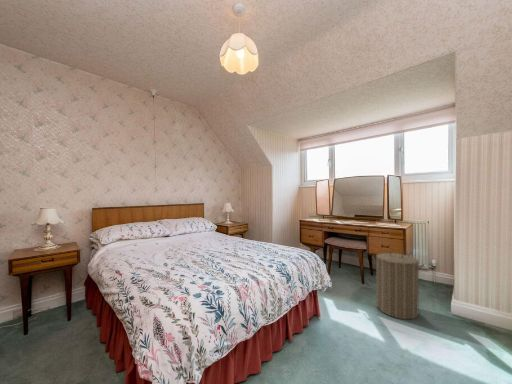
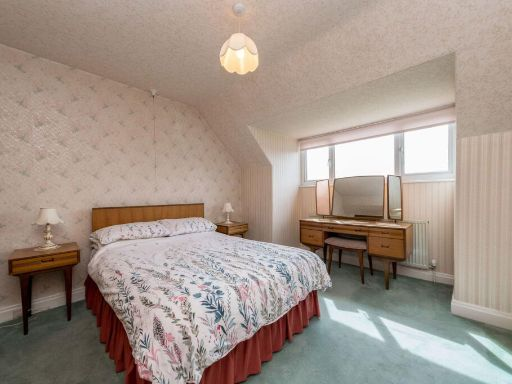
- laundry hamper (396, 279)
